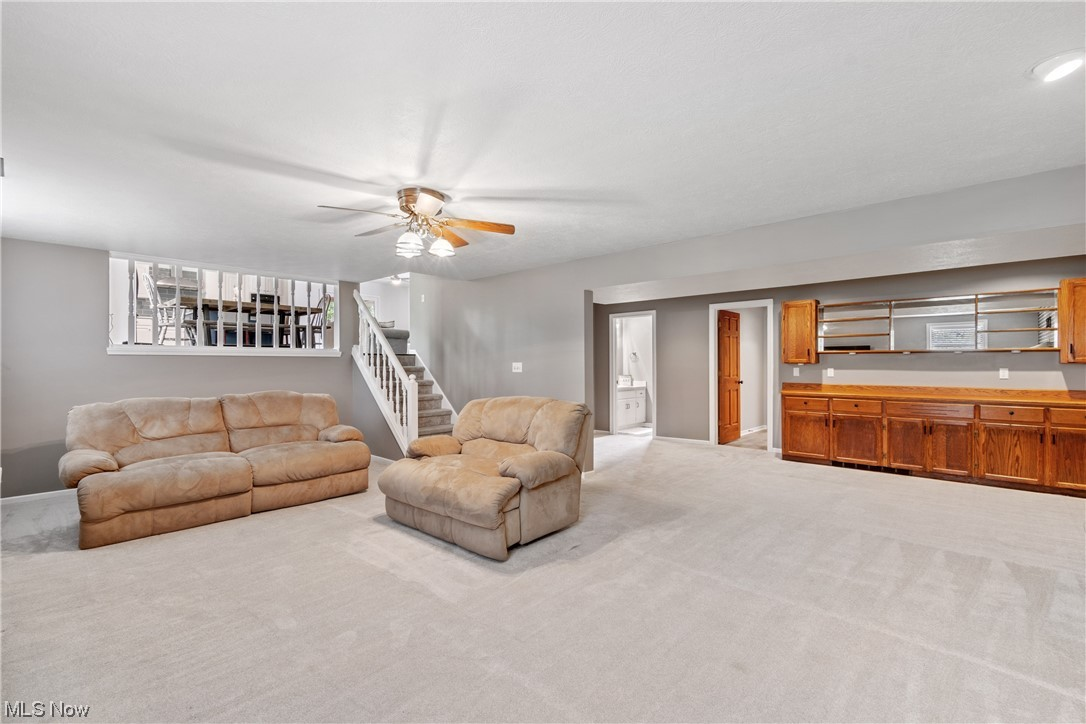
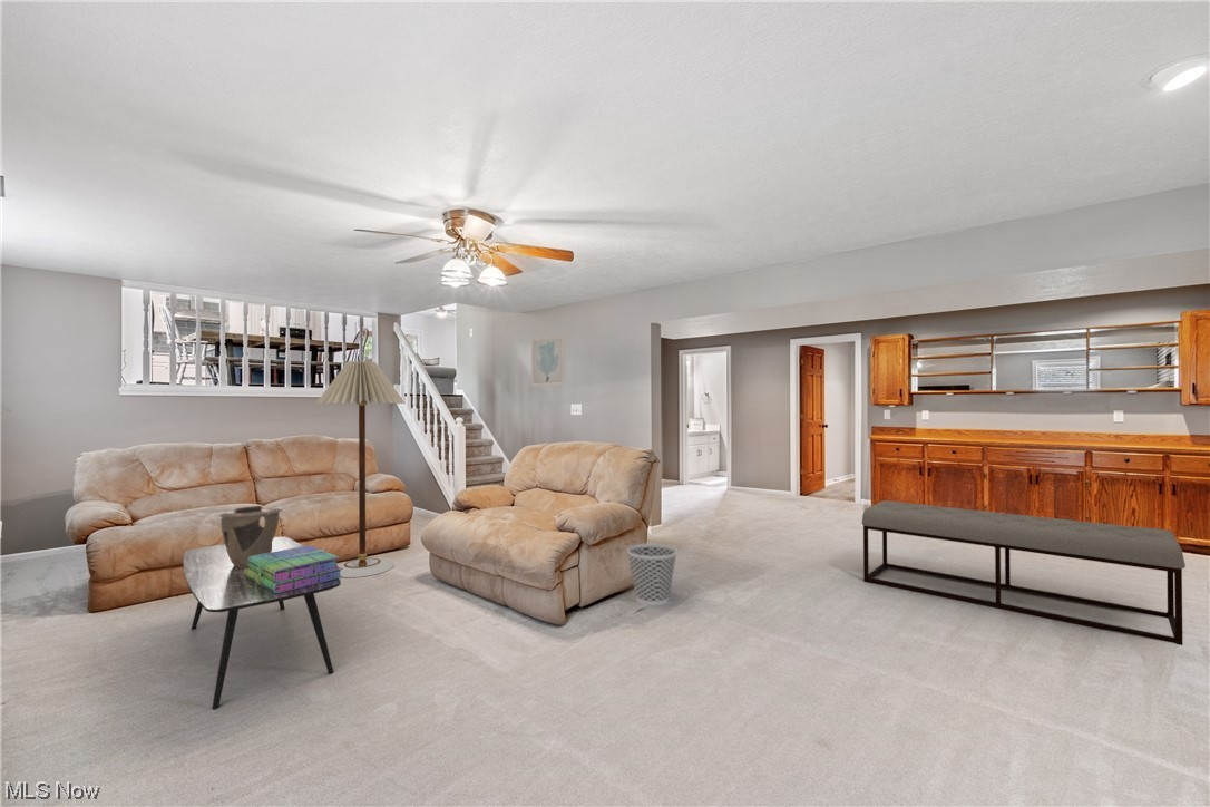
+ wall art (547, 361)
+ wastebasket (652, 574)
+ bench (999, 557)
+ floor lamp (362, 465)
+ coffee table (255, 605)
+ decorative bowl (248, 535)
+ stack of books (293, 566)
